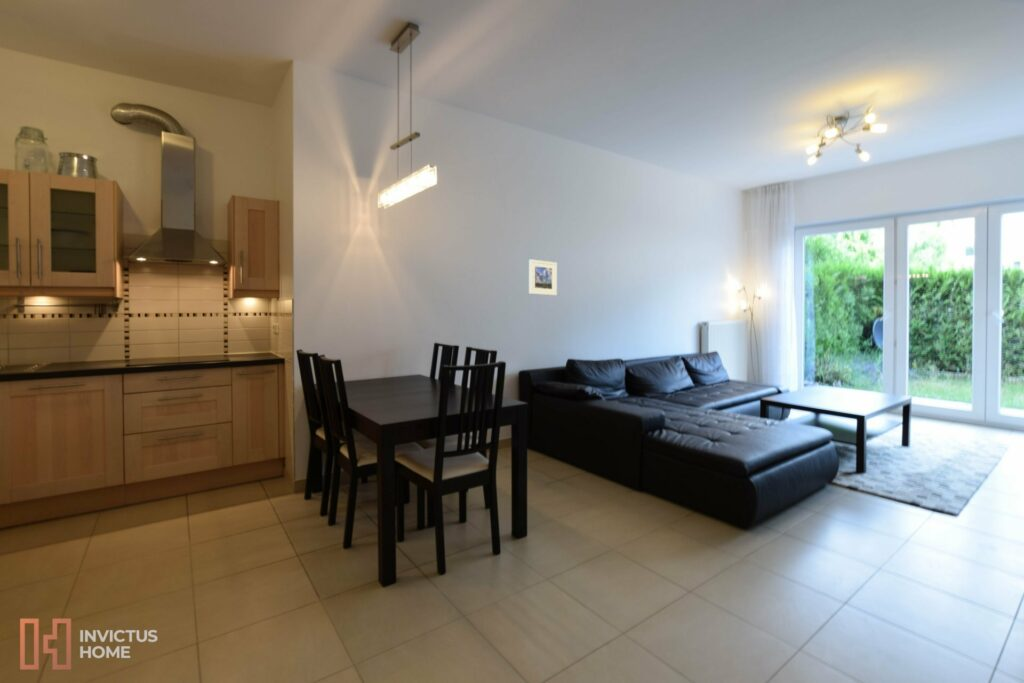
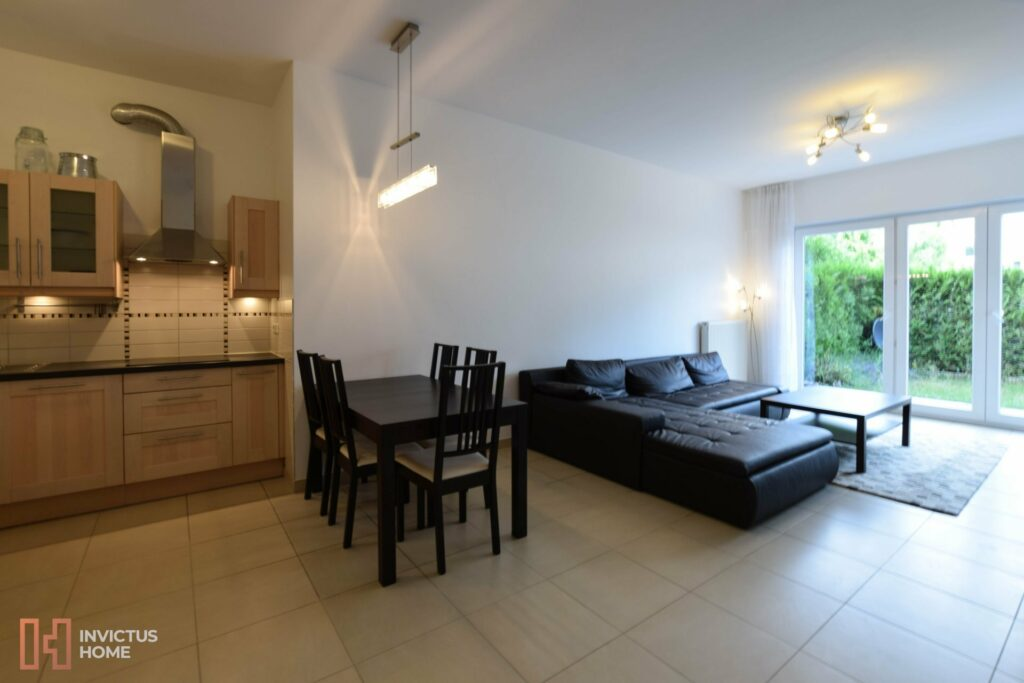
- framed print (543, 277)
